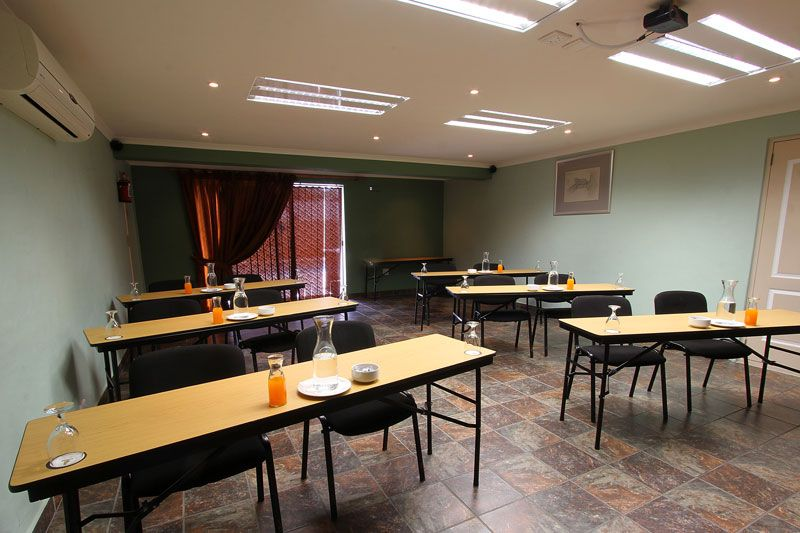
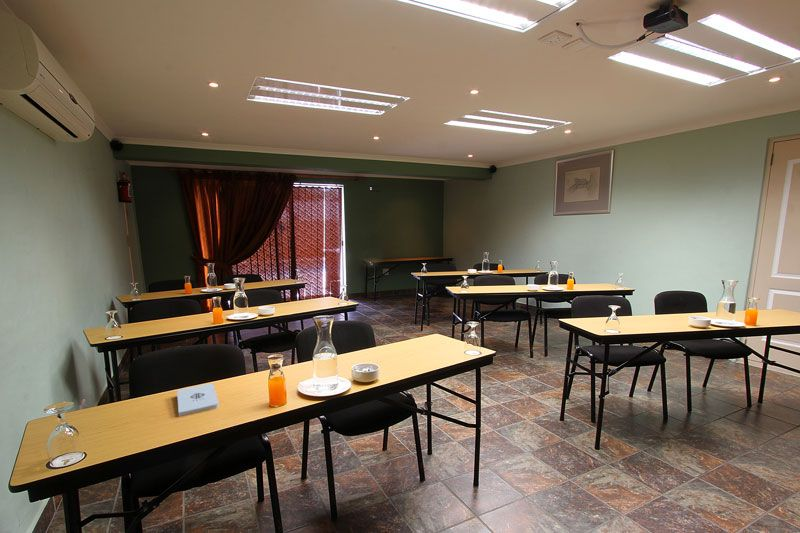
+ notepad (197, 398)
